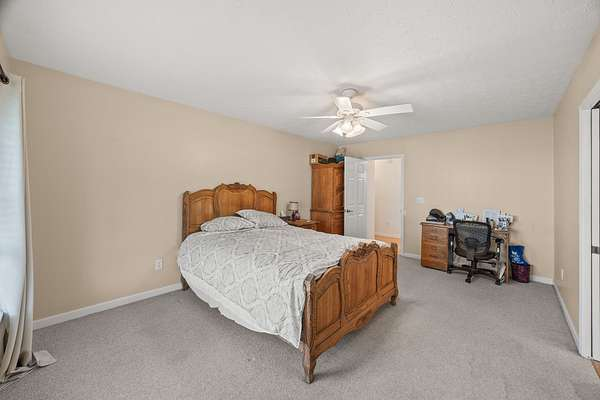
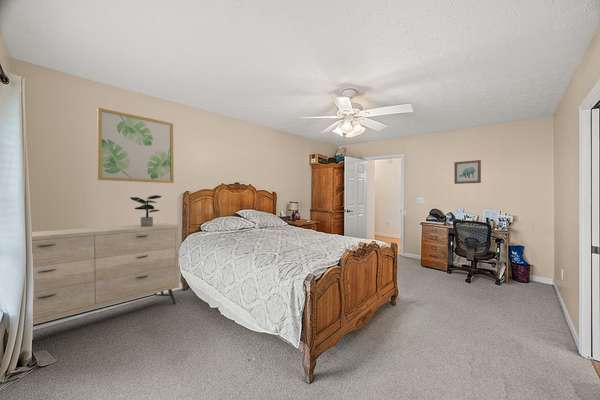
+ potted plant (147, 210)
+ wall art (138, 149)
+ dresser (90, 276)
+ wall art (467, 172)
